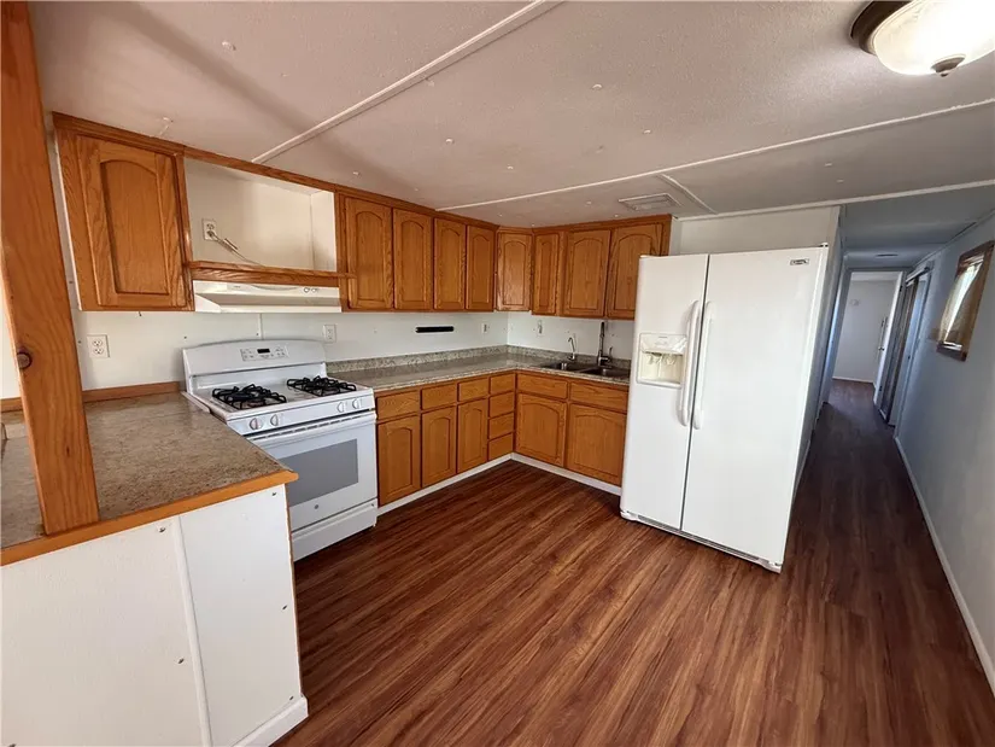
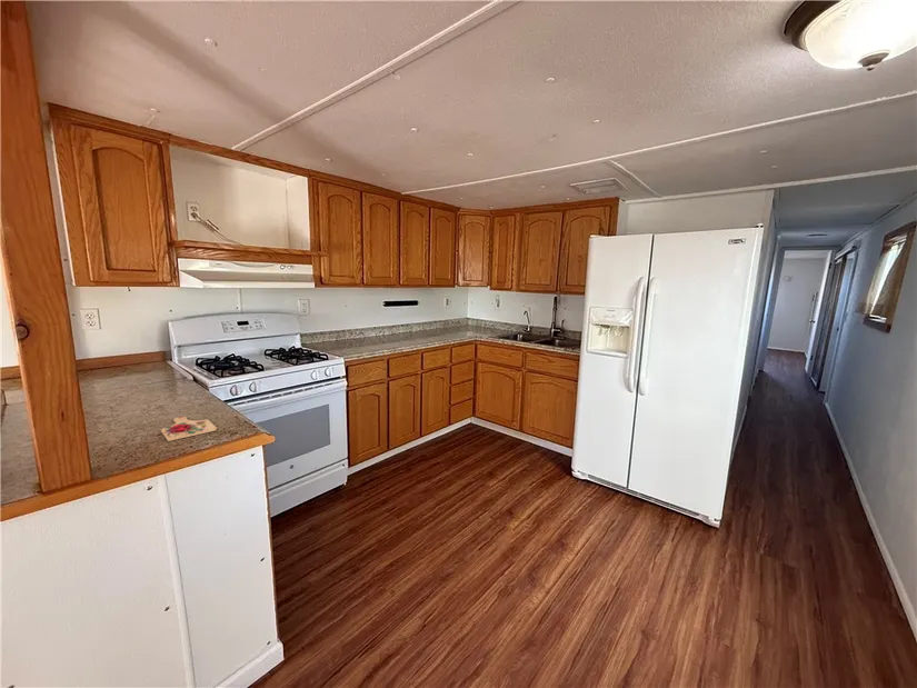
+ cutting board (186, 422)
